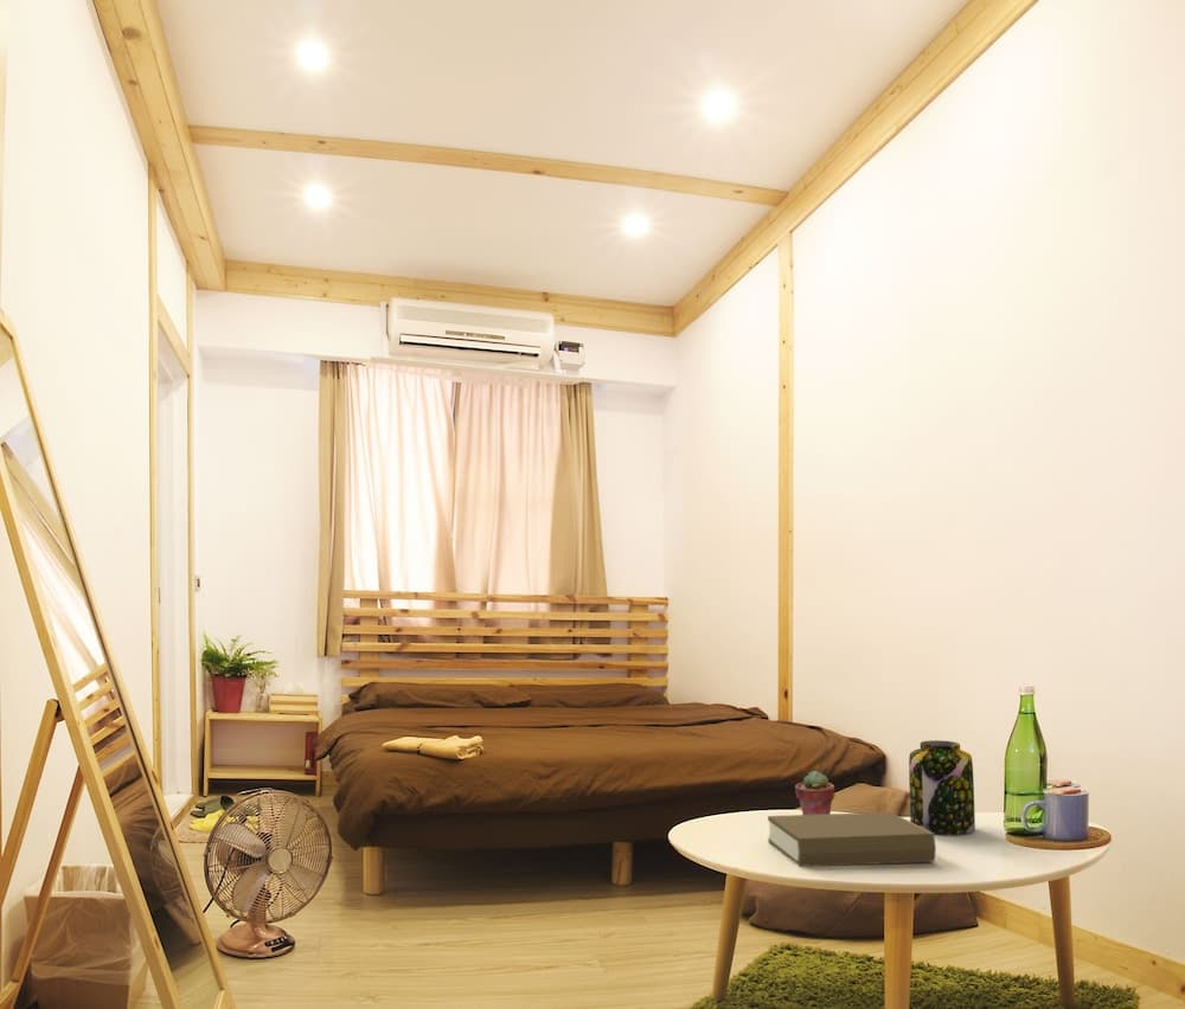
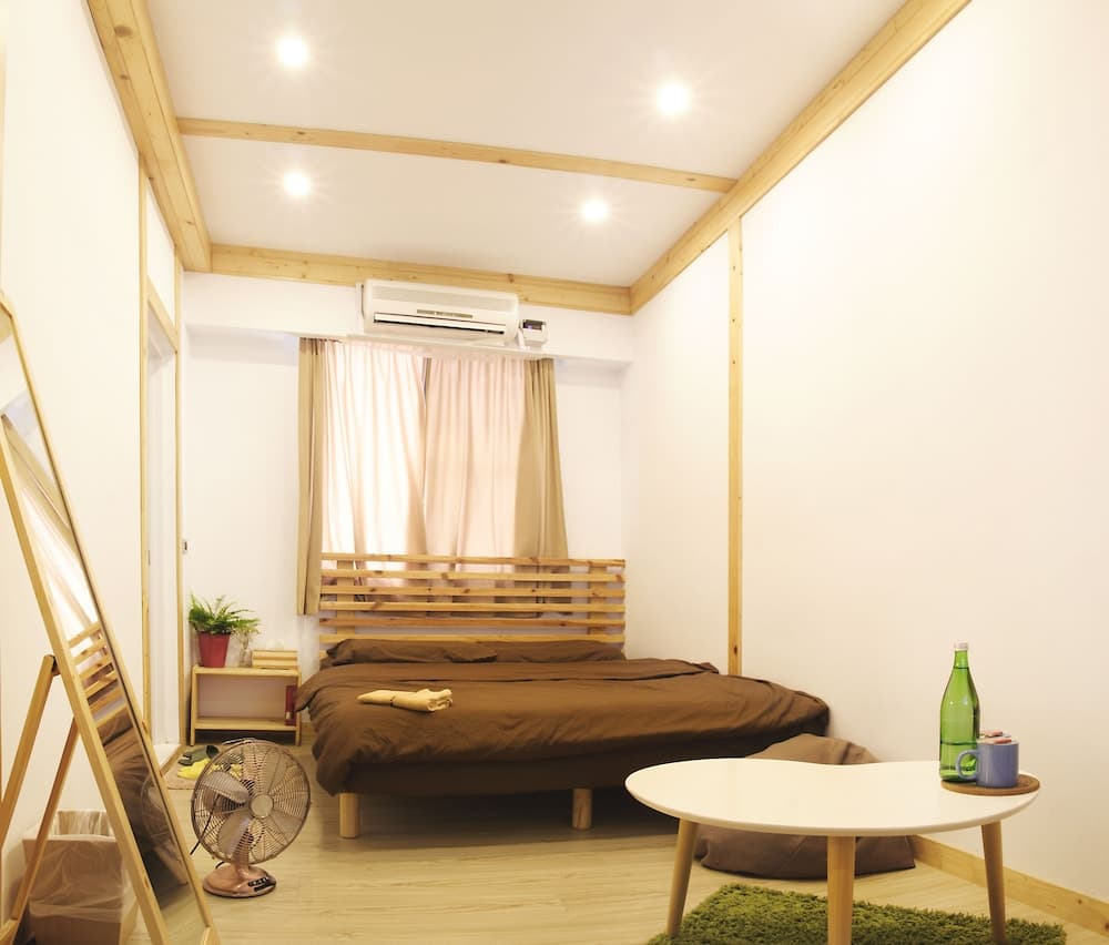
- potted succulent (815, 796)
- jar (941, 785)
- book (848, 837)
